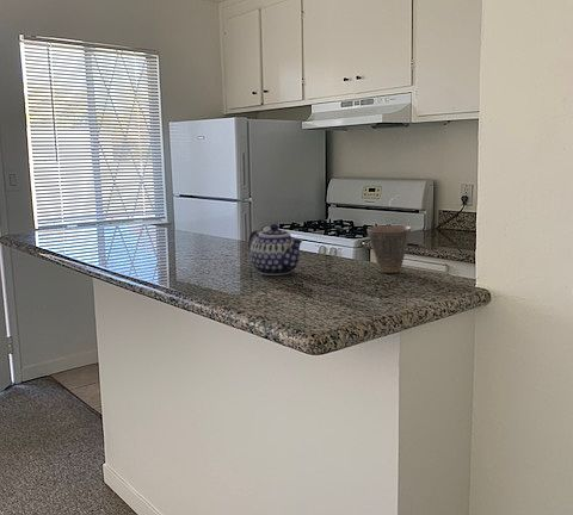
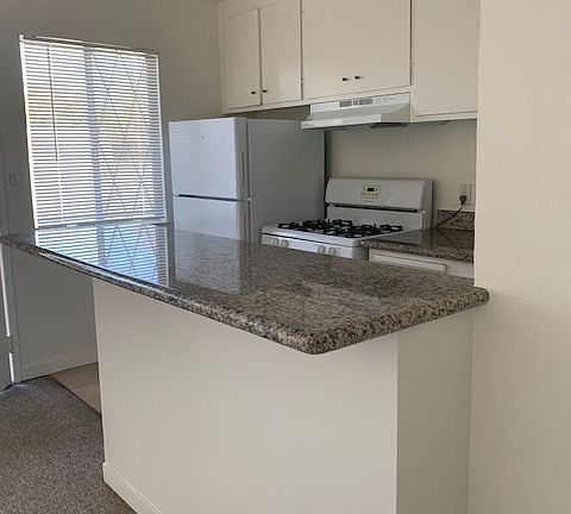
- cup (388, 249)
- teapot (275, 248)
